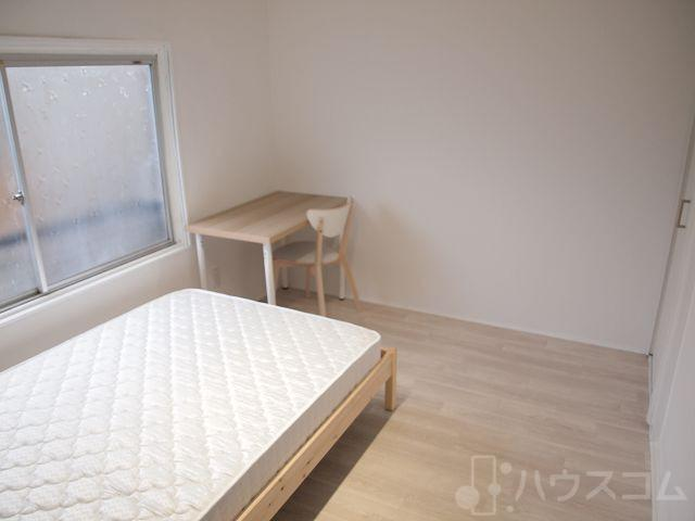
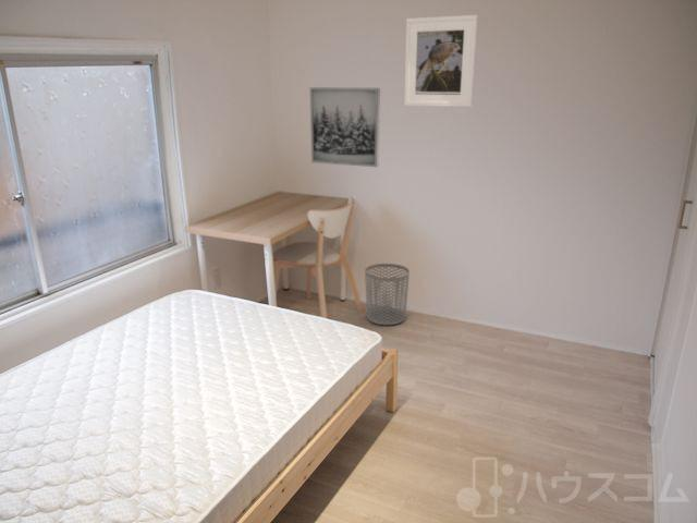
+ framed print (439, 62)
+ waste bin (386, 294)
+ wall art (344, 126)
